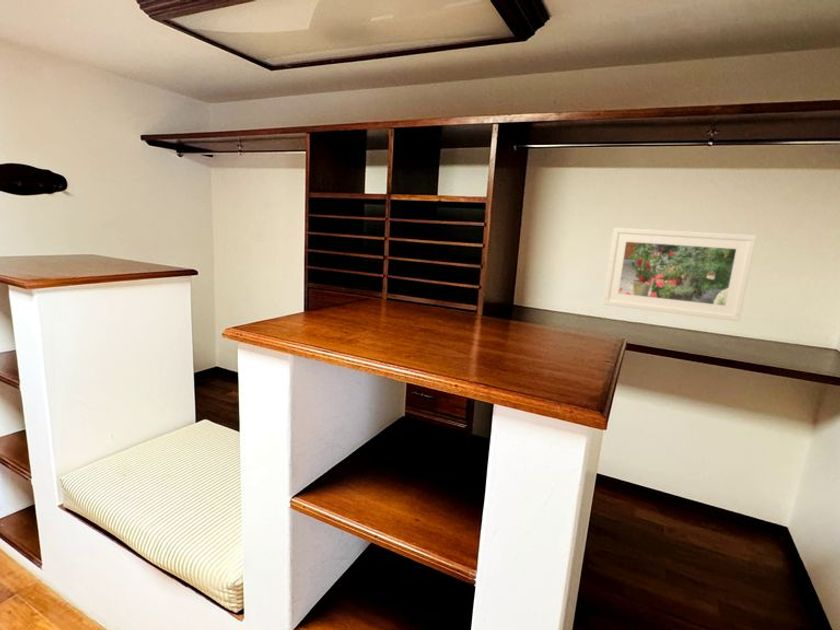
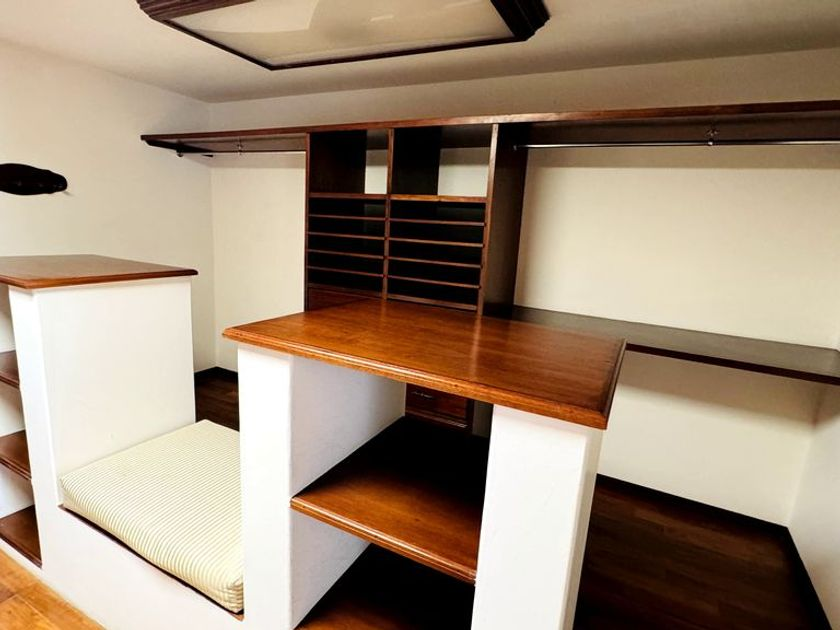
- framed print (673, 272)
